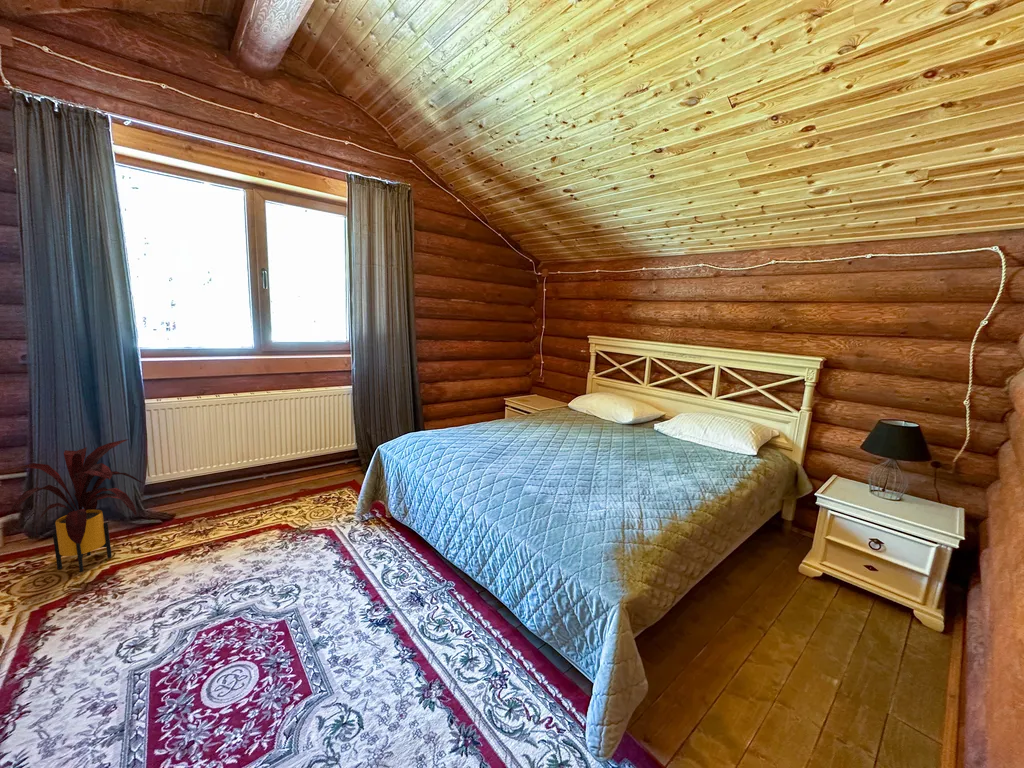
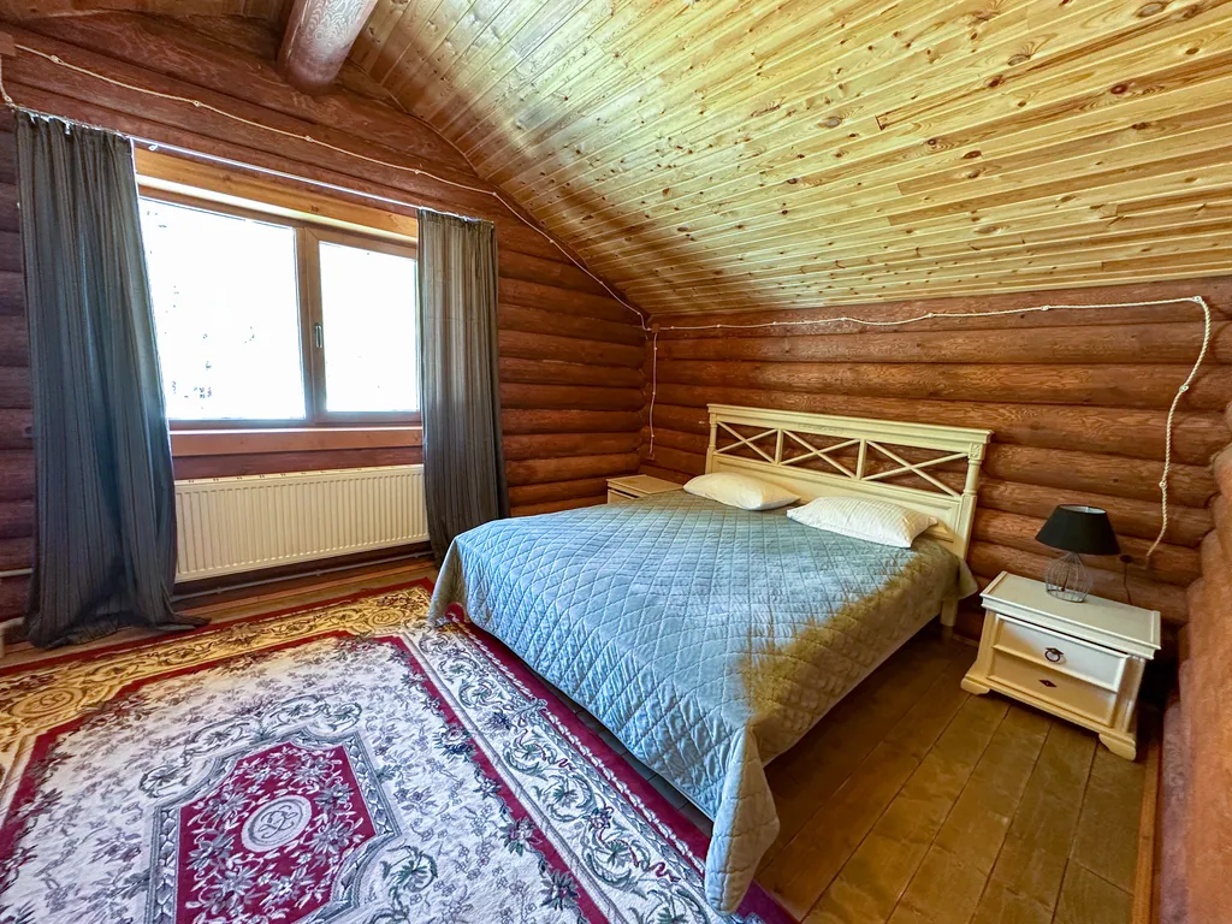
- house plant (76, 507)
